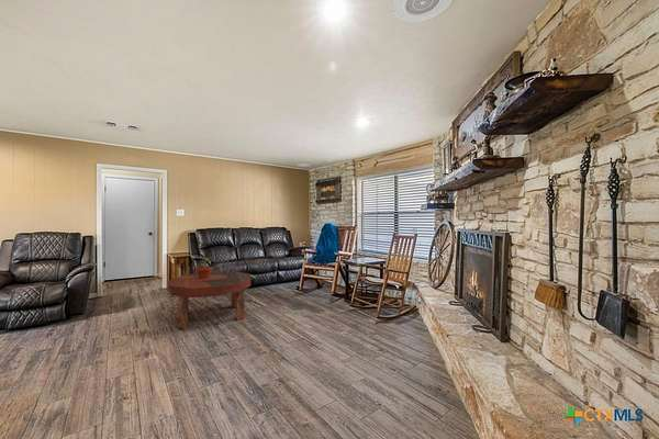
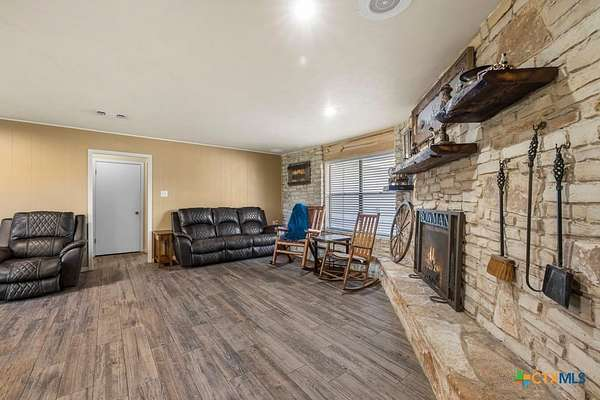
- potted plant (204, 266)
- coffee table (210, 295)
